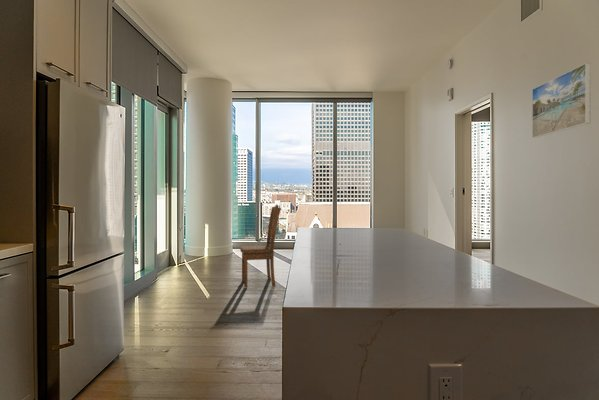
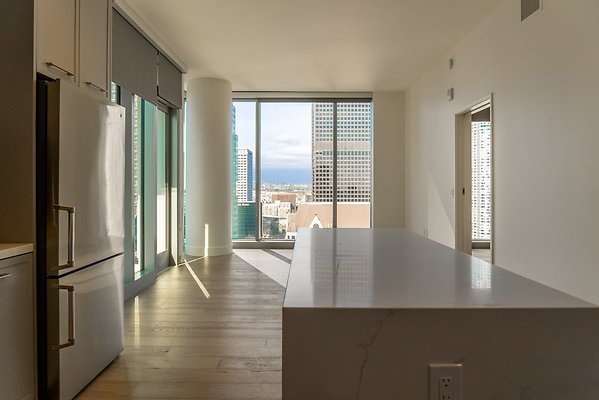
- dining chair (259, 246)
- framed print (558, 104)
